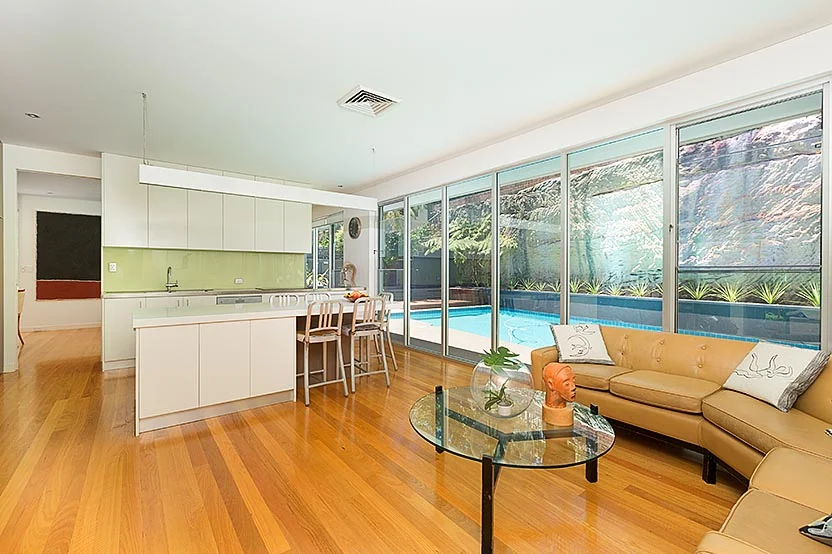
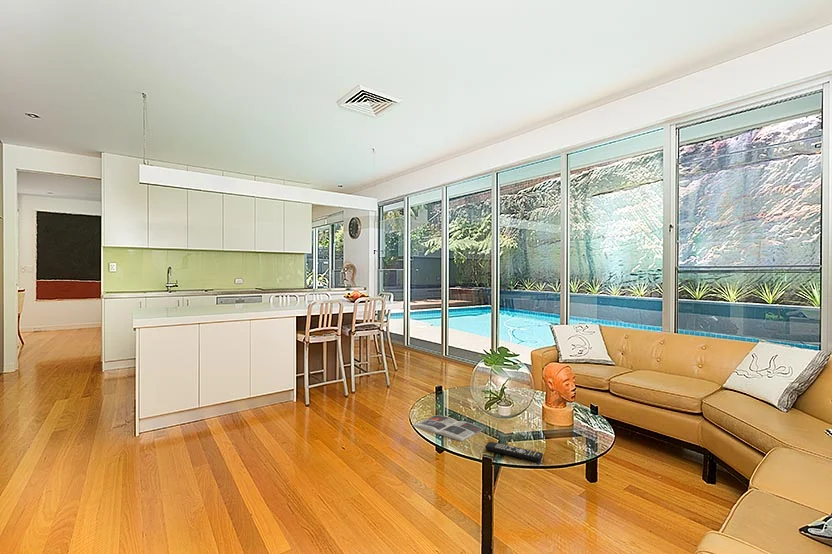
+ remote control (513, 451)
+ magazine (447, 426)
